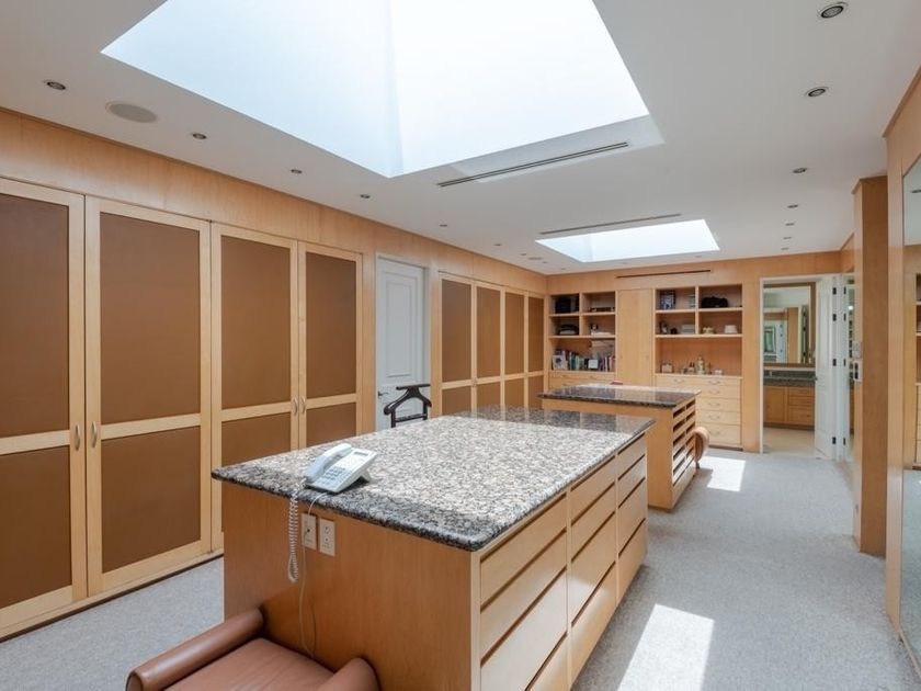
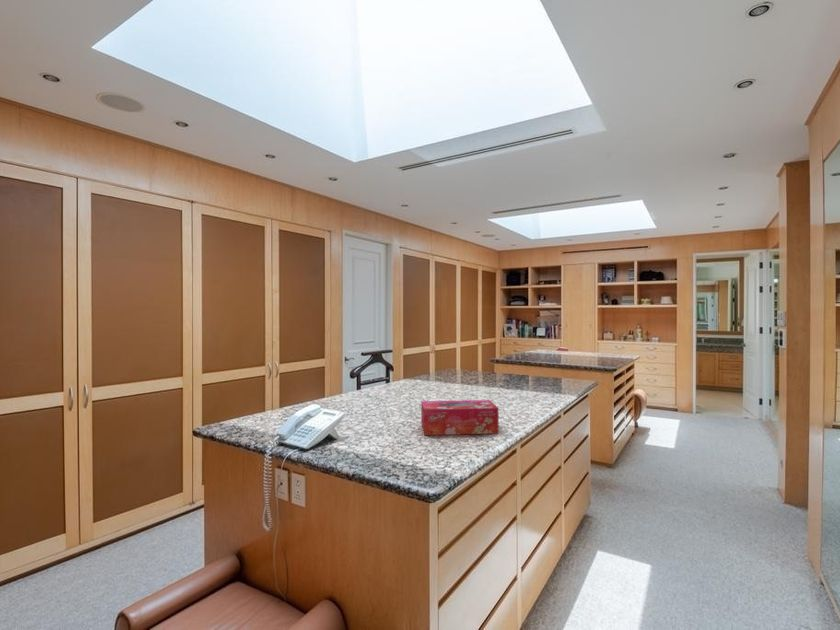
+ tissue box (458, 416)
